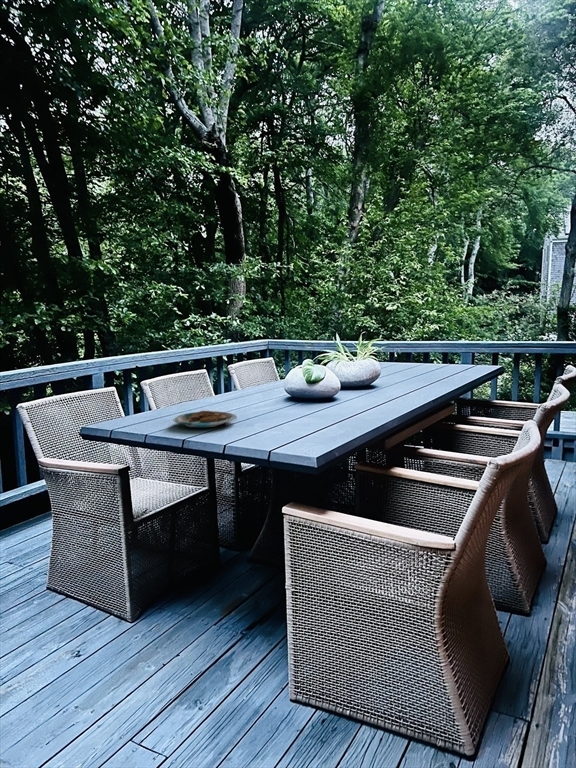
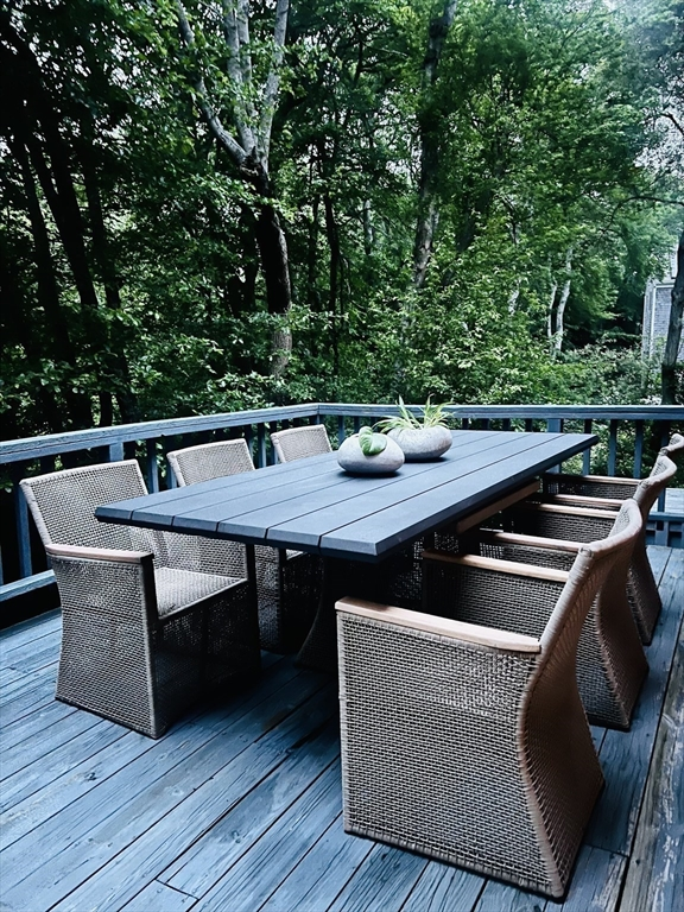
- plate (204, 418)
